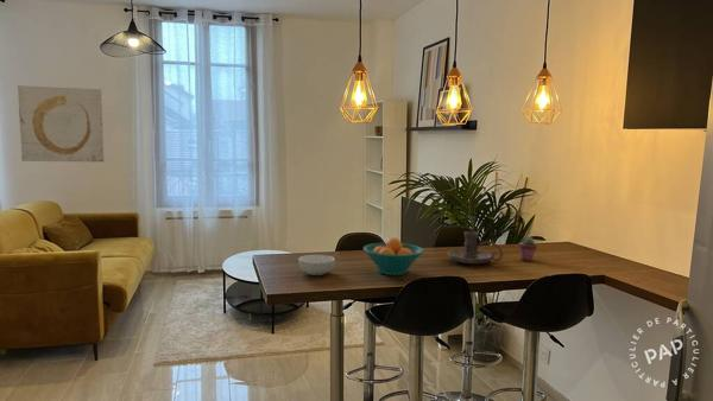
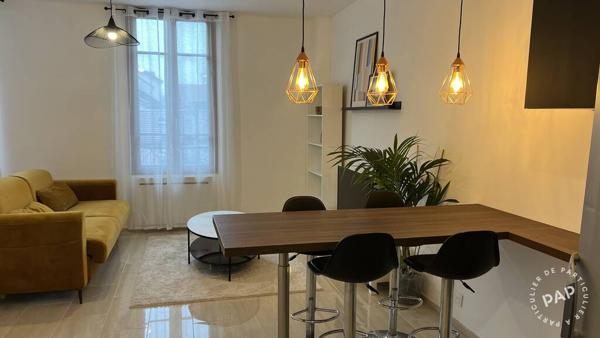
- wall art (62, 125)
- fruit bowl (392, 254)
- candle holder (475, 248)
- potted succulent (528, 248)
- cereal bowl (316, 266)
